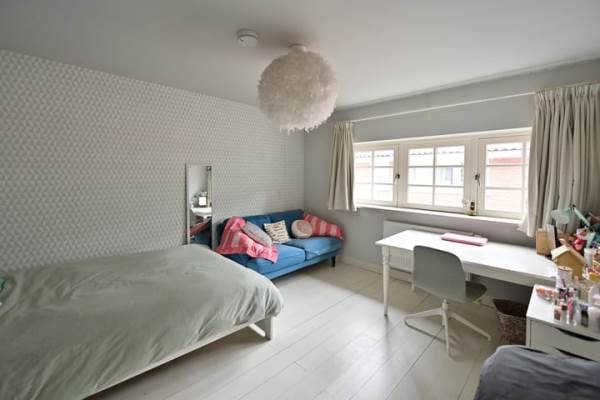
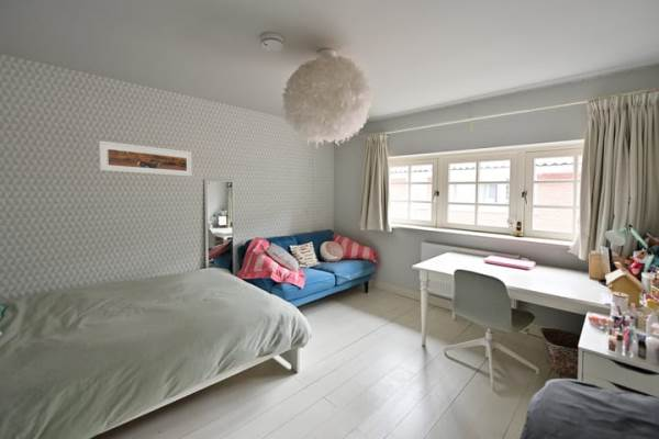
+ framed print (149, 159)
